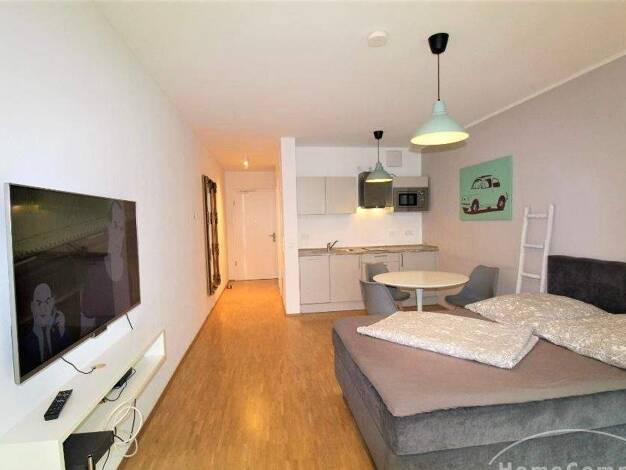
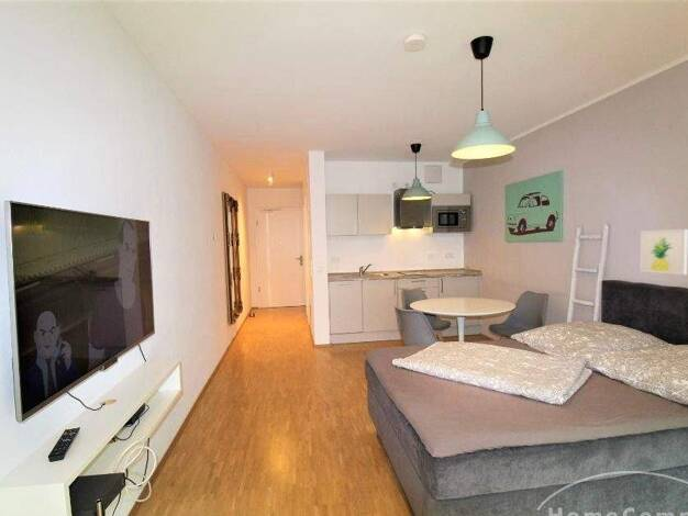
+ wall art (662, 251)
